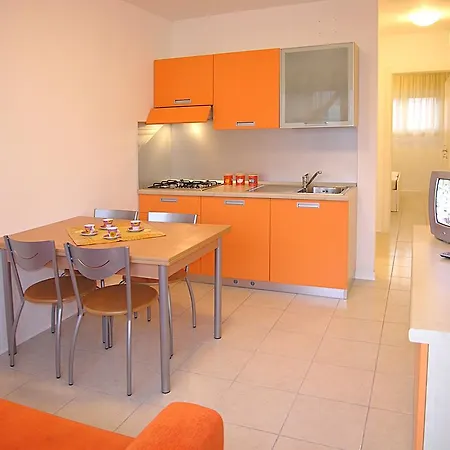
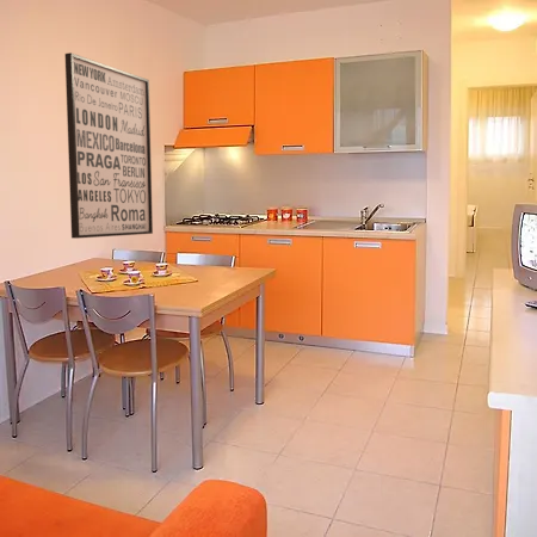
+ wall art (112, 153)
